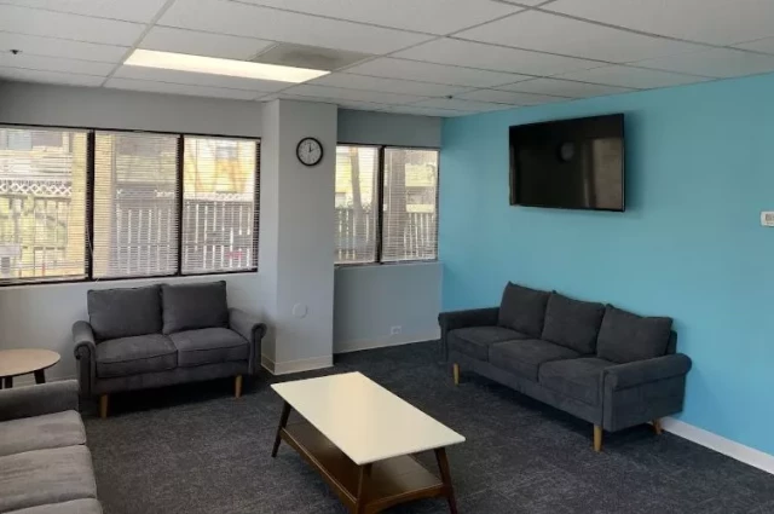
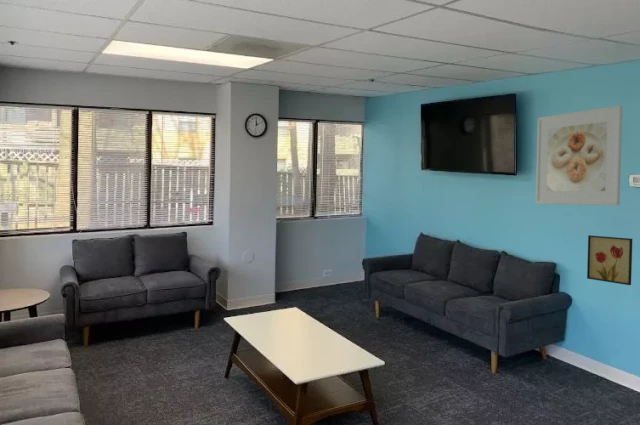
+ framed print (575, 158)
+ wall art (609, 259)
